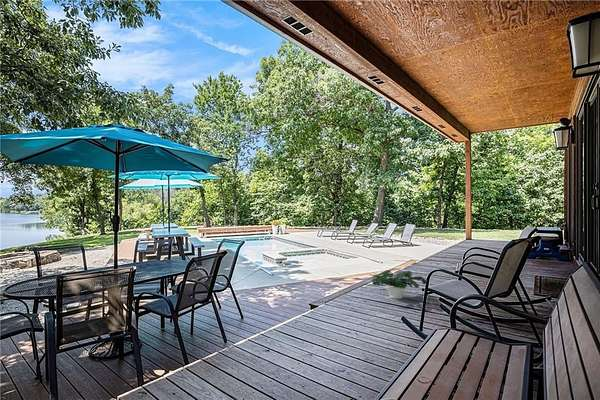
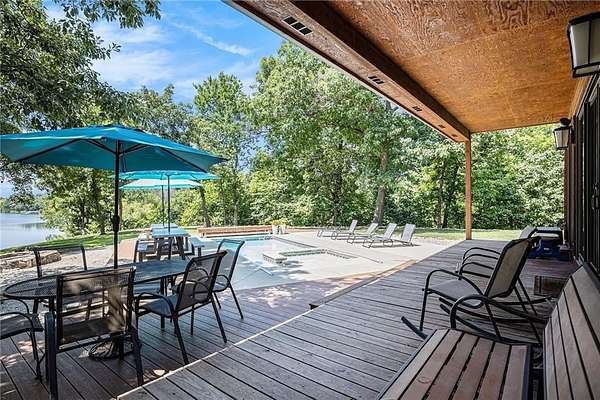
- potted plant (395, 286)
